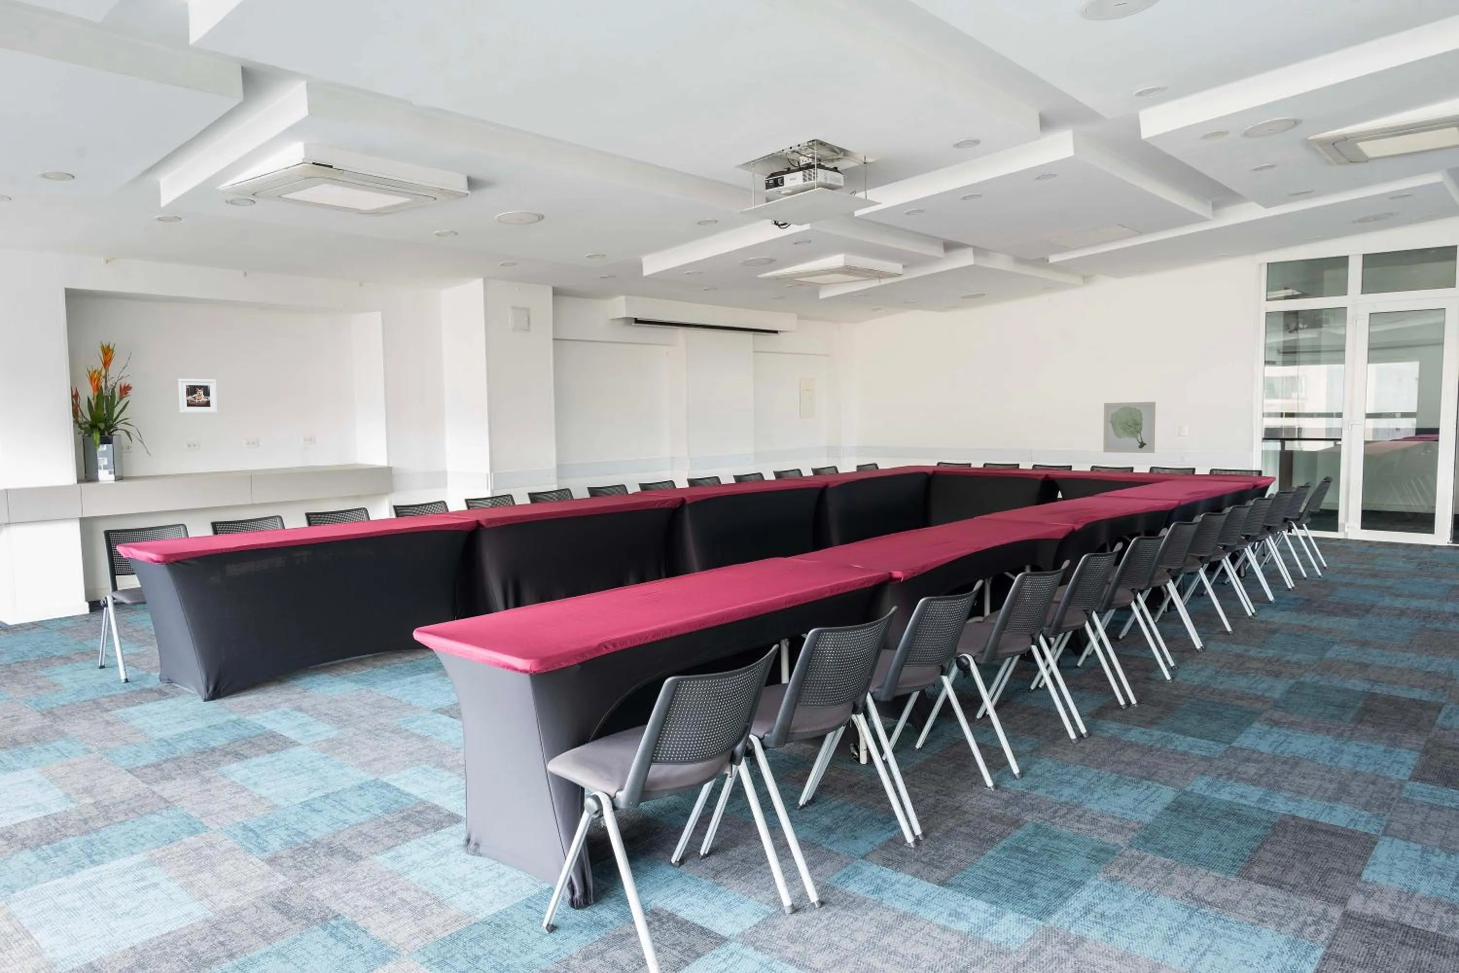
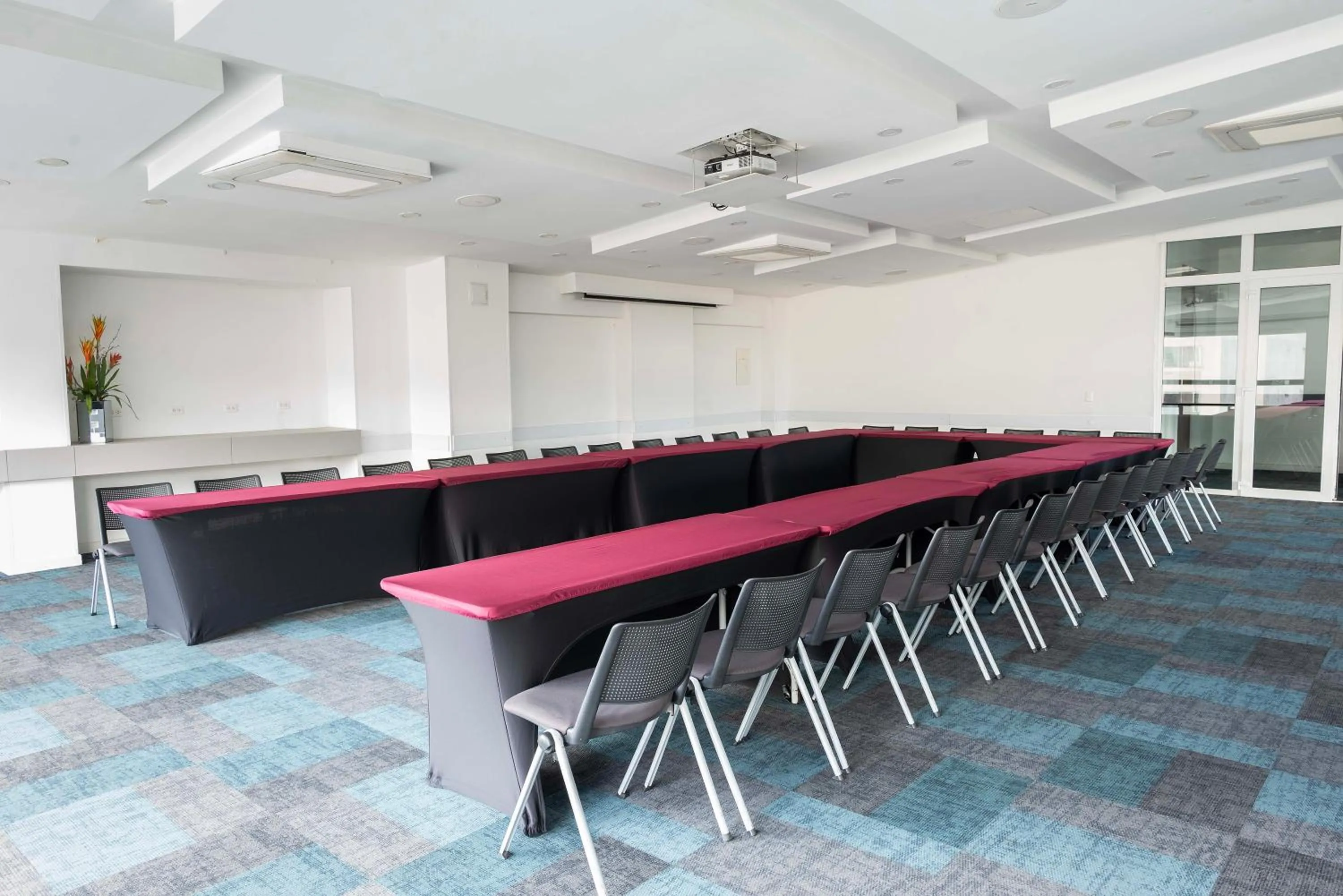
- wall art (1129, 427)
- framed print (198, 395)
